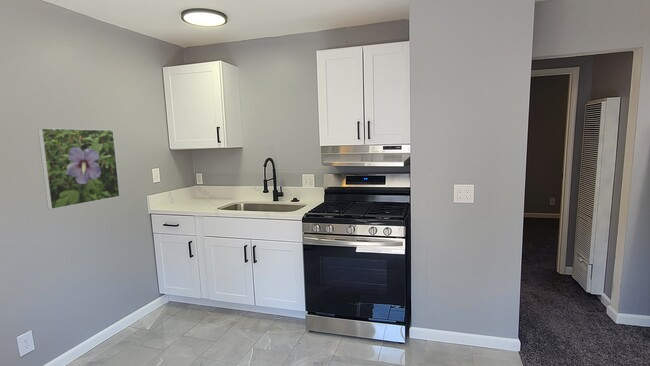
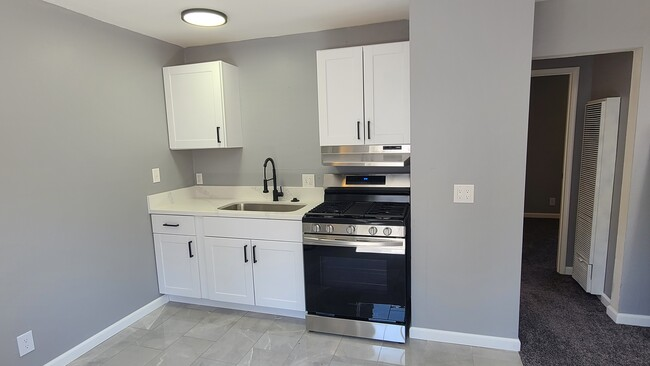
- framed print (83, 166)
